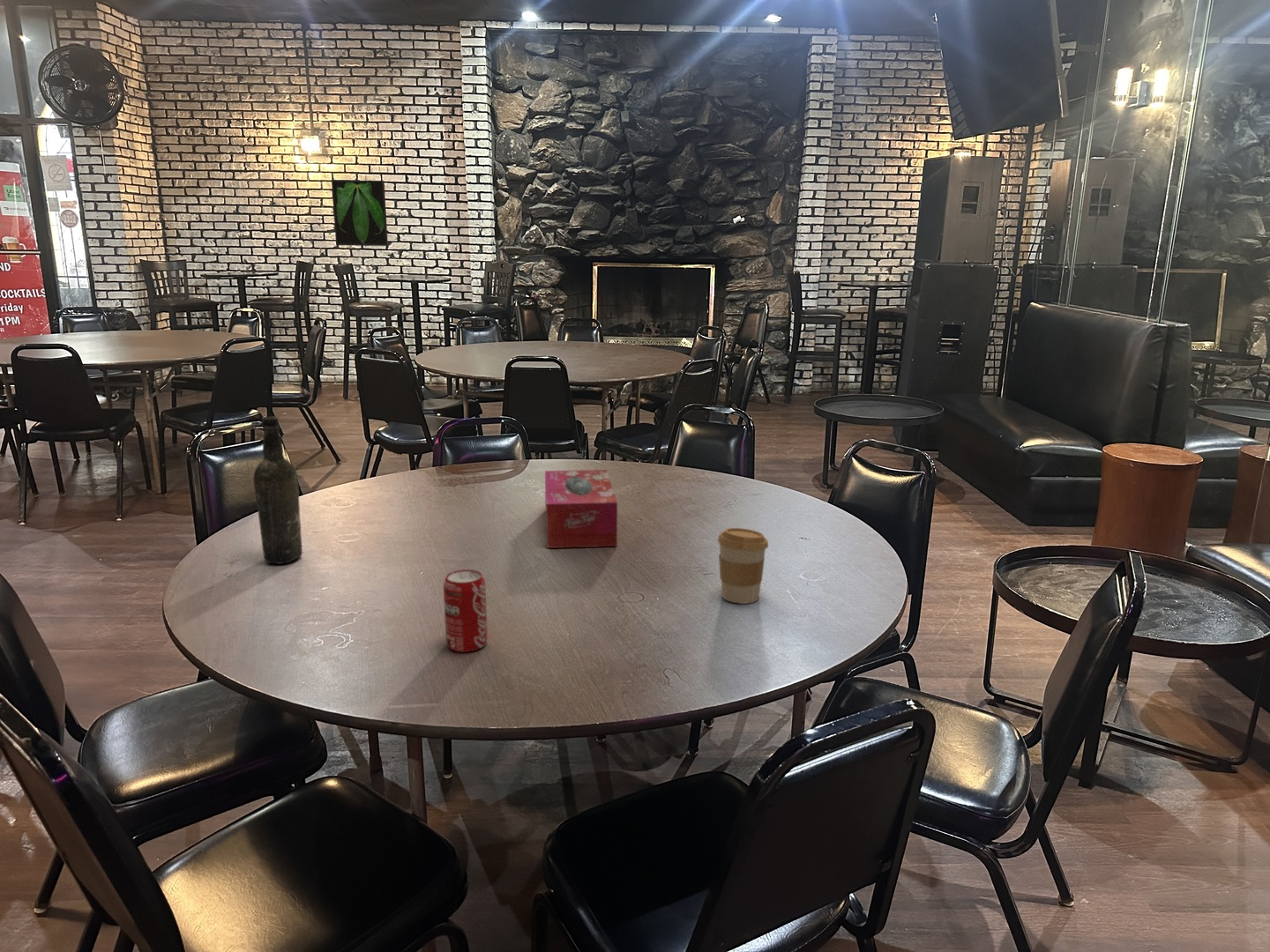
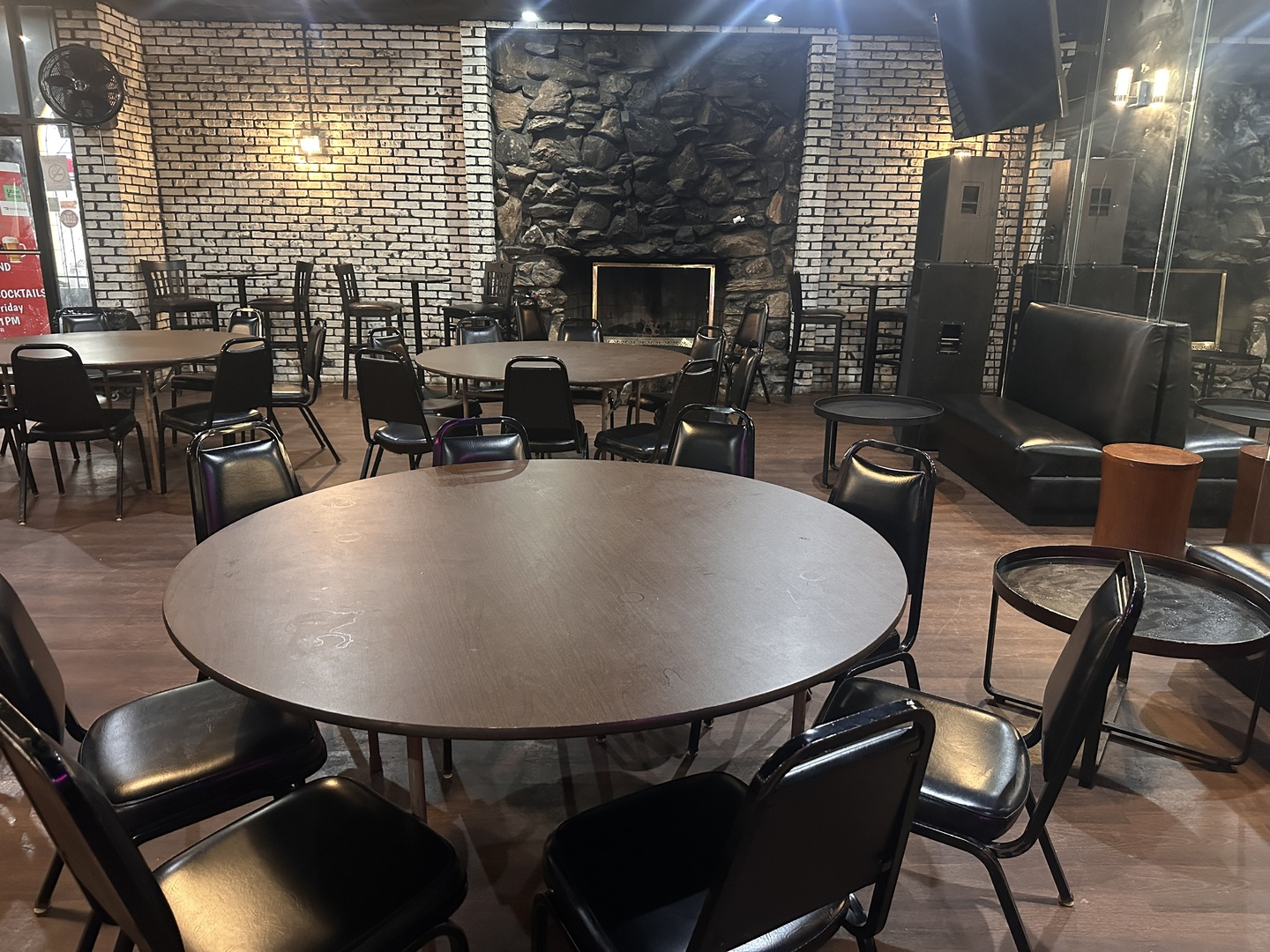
- tissue box (579, 506)
- beer bottle (276, 489)
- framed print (360, 212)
- beverage can (465, 610)
- coffee cup (742, 563)
